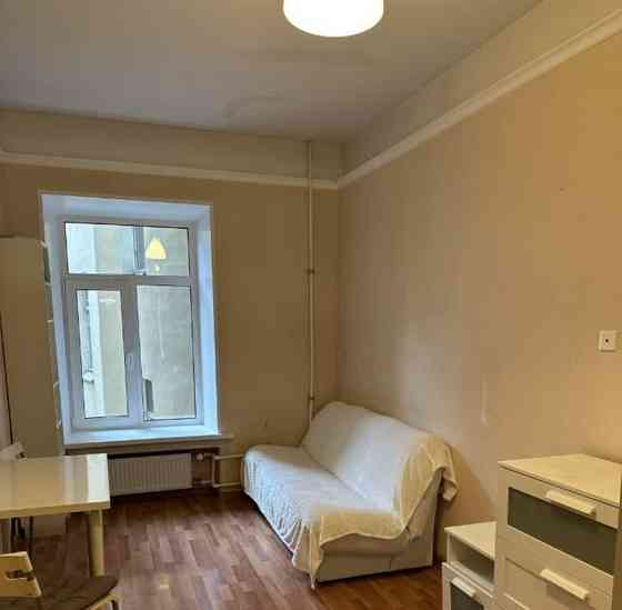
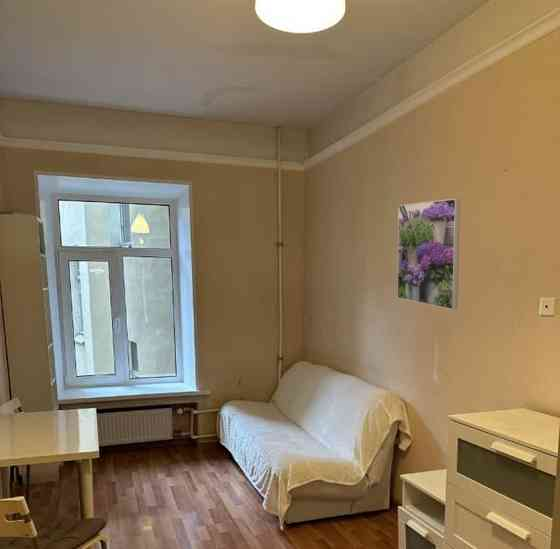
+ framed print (425, 253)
